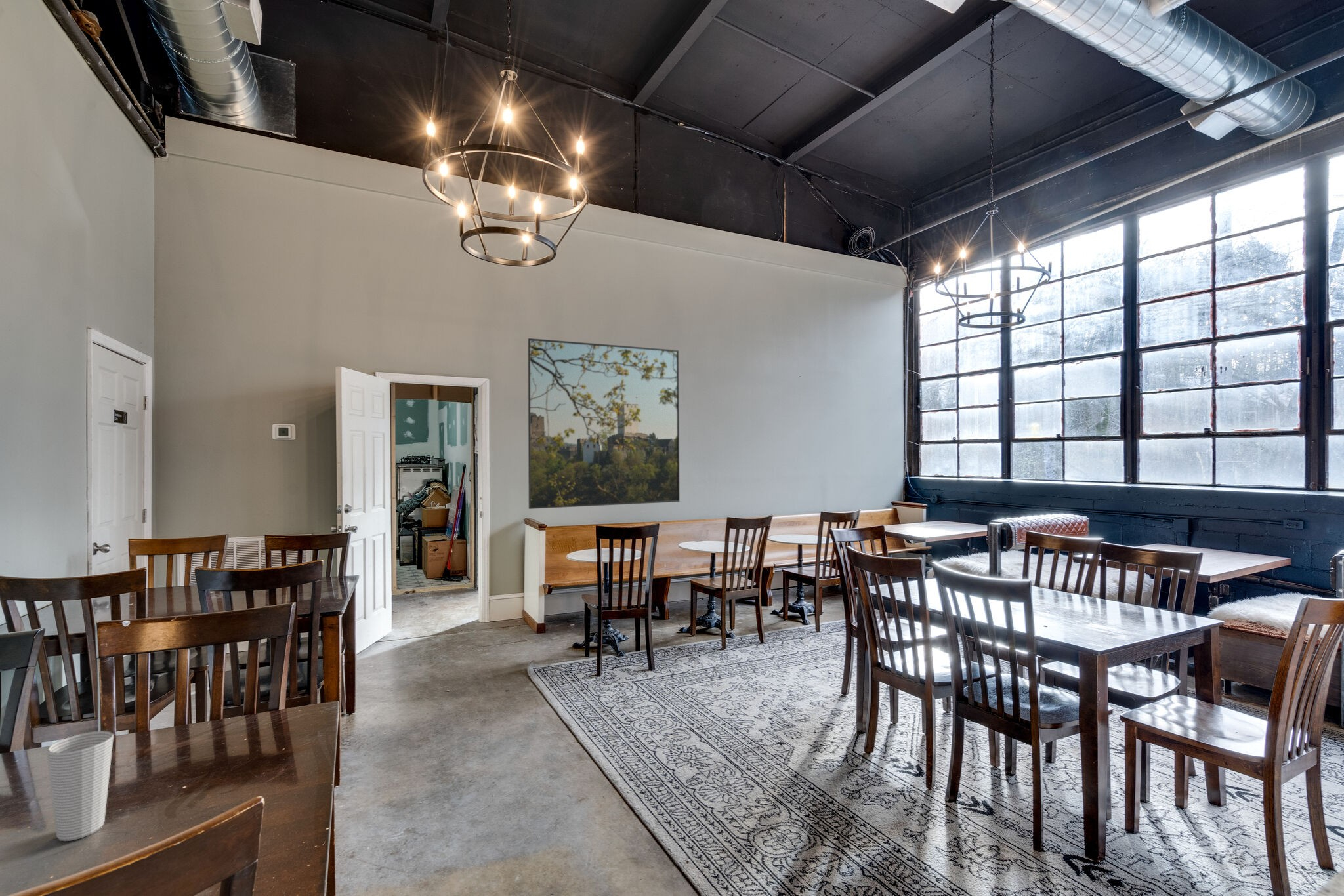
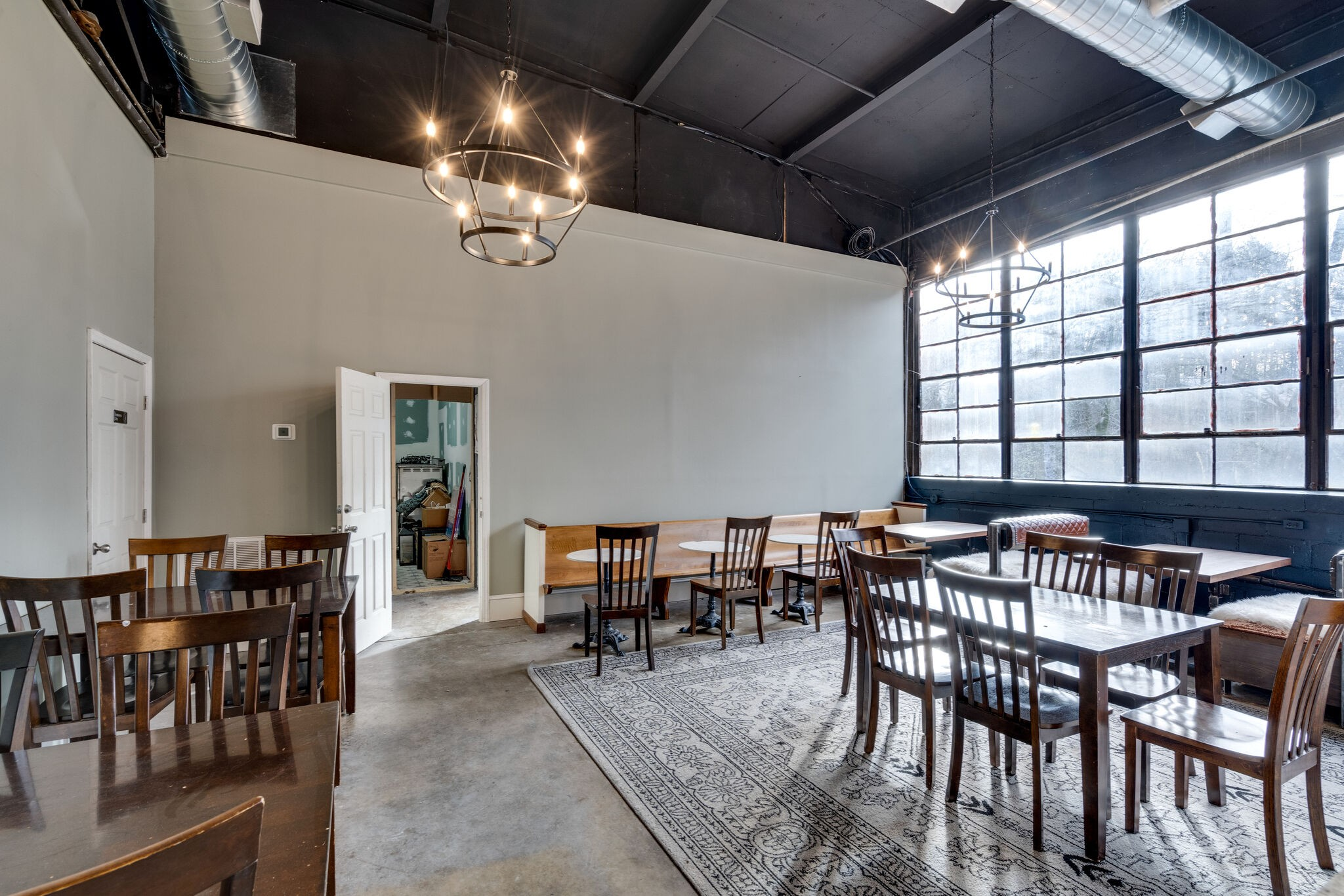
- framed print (608, 424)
- cup (81, 786)
